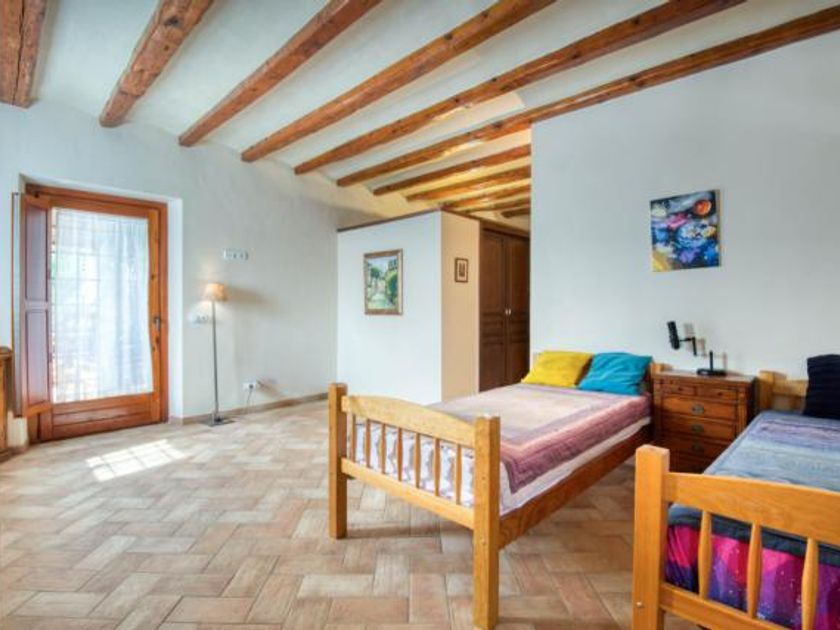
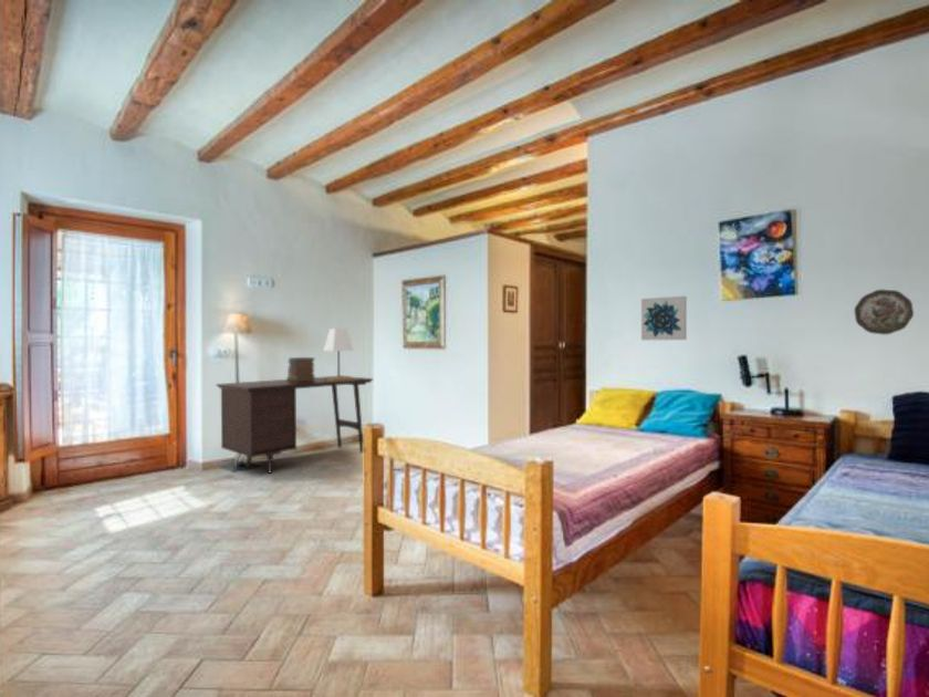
+ desk (295, 420)
+ lamp (338, 354)
+ decorative plate (883, 312)
+ wall art (662, 319)
+ book stack (301, 368)
